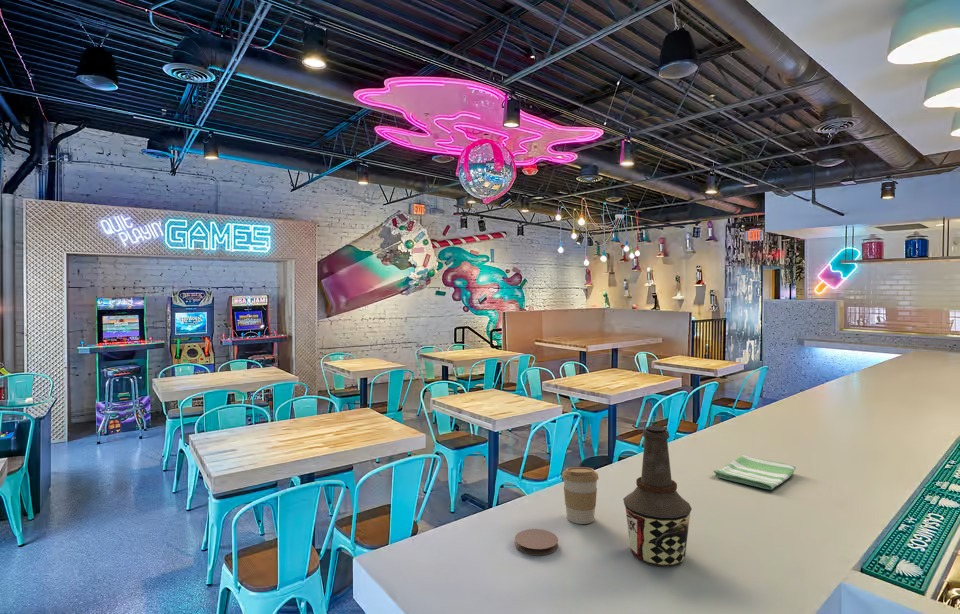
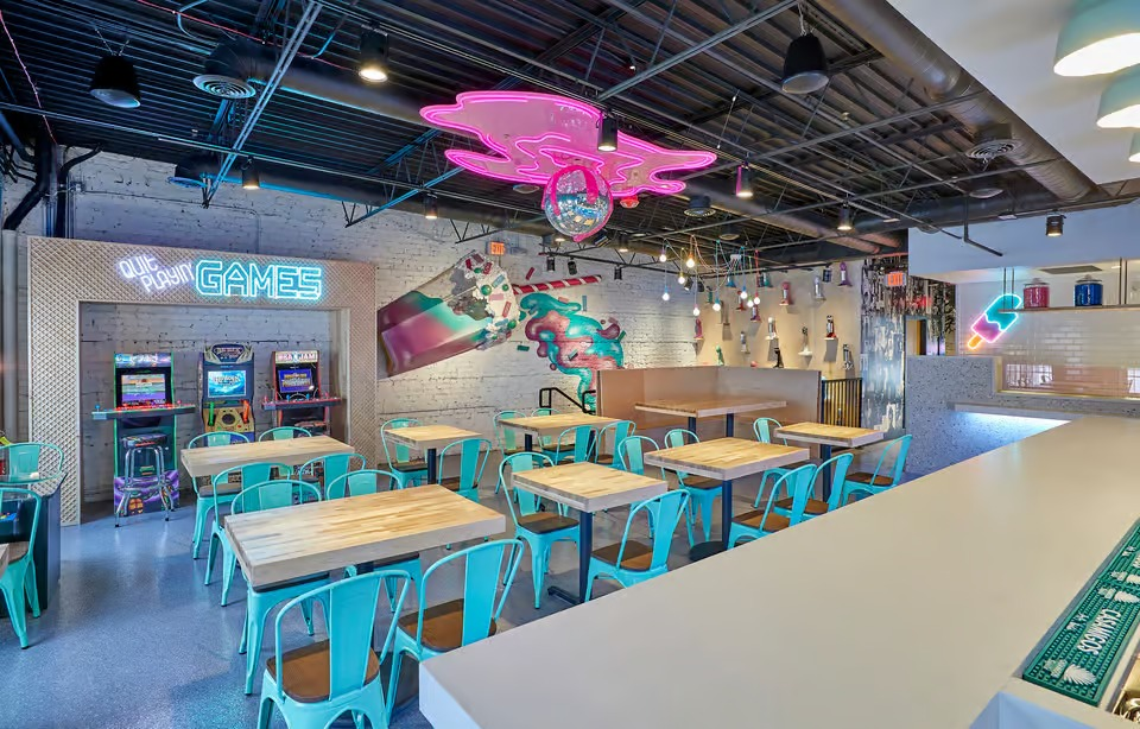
- coffee cup (580, 493)
- bottle (656, 490)
- dish towel (755, 470)
- coaster (536, 541)
